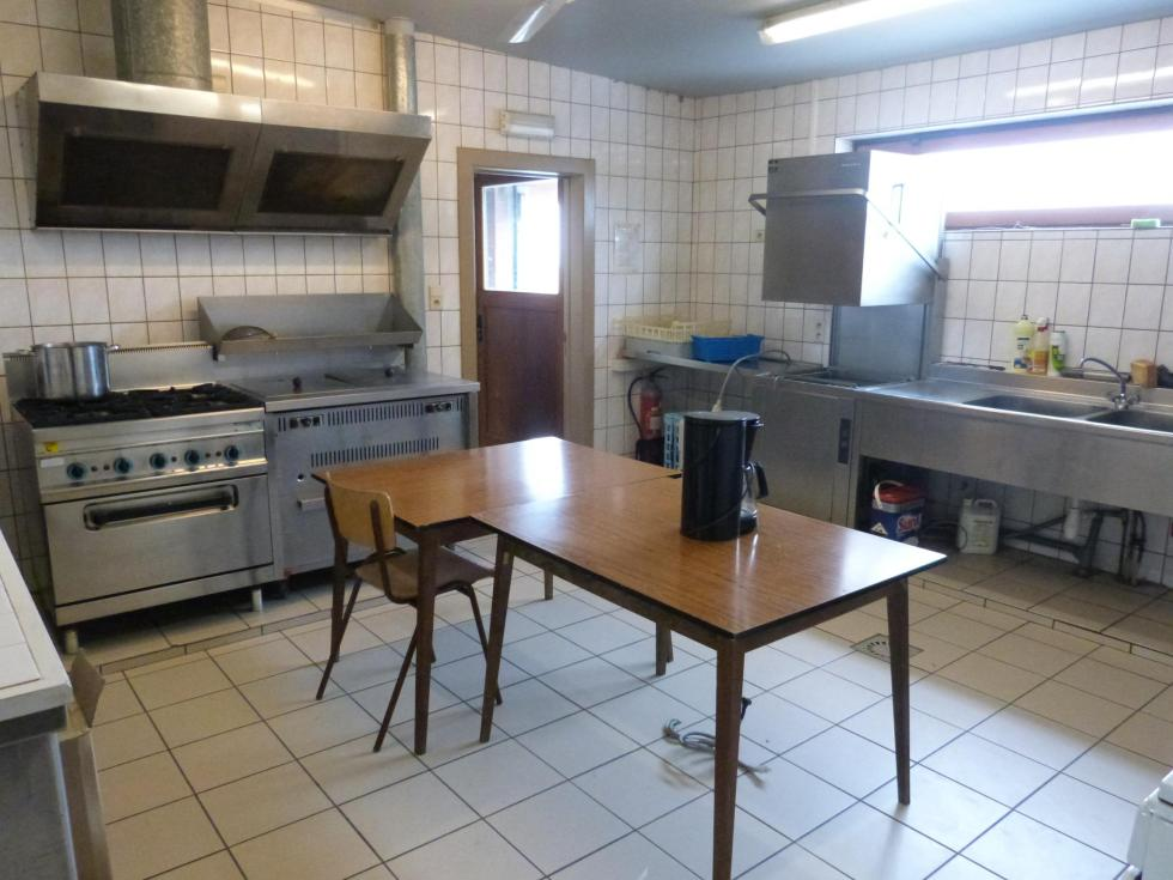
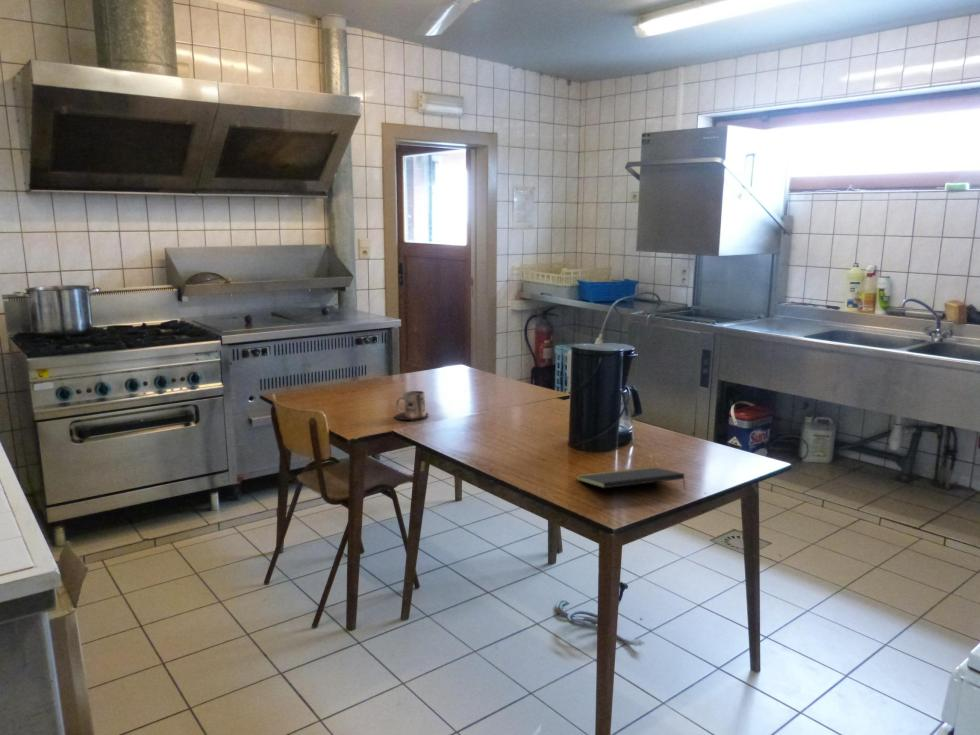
+ mug (411, 404)
+ notepad (628, 476)
